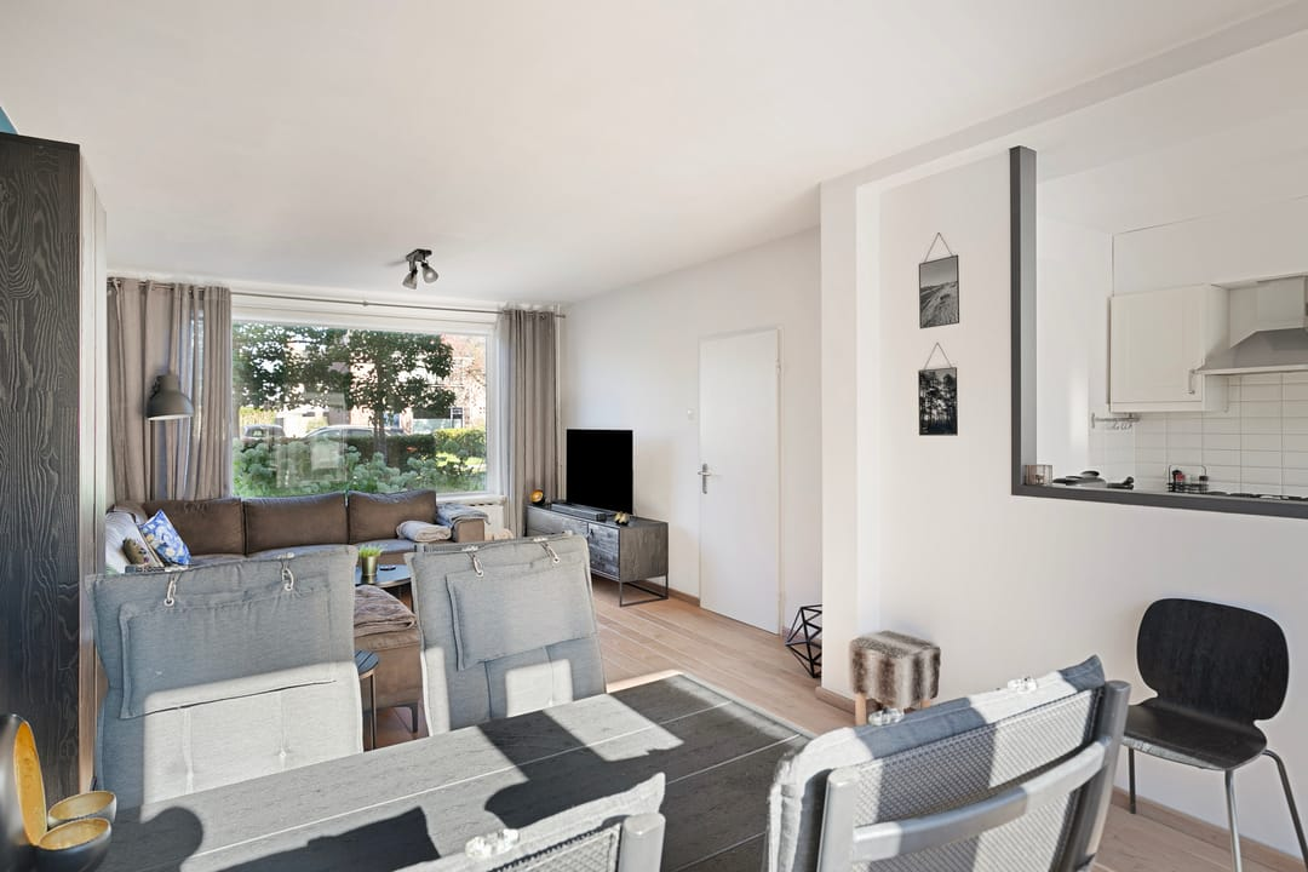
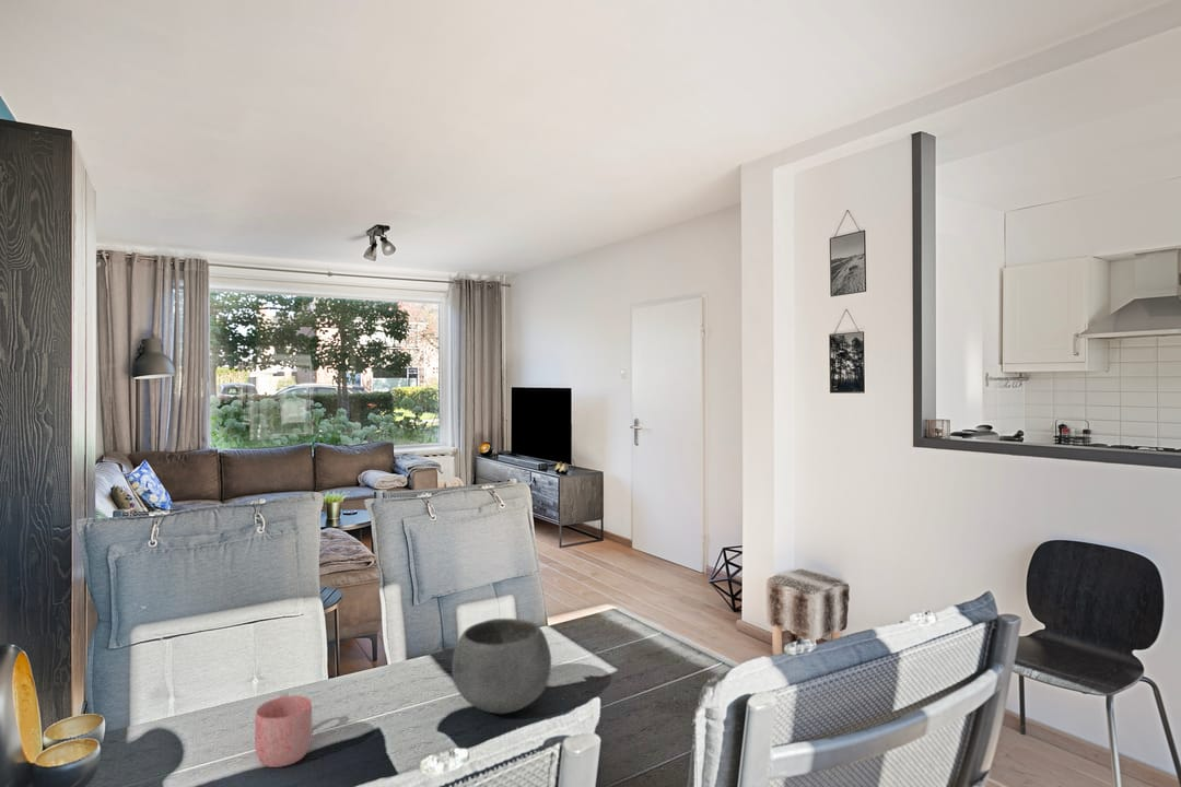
+ mug (283, 726)
+ bowl (502, 668)
